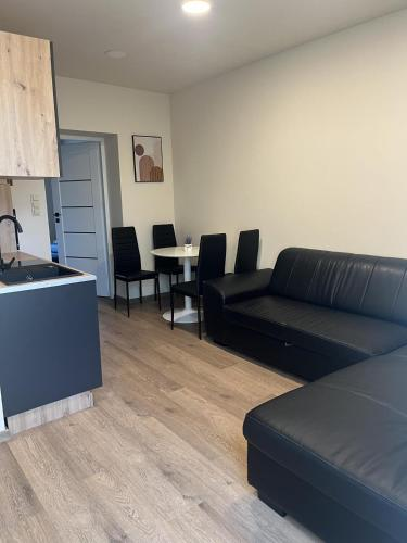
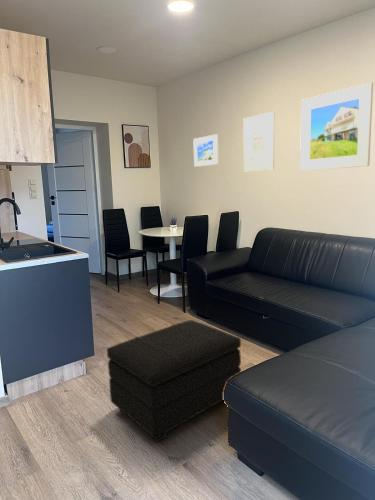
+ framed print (333, 131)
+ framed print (205, 151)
+ wall art (258, 143)
+ footstool (176, 371)
